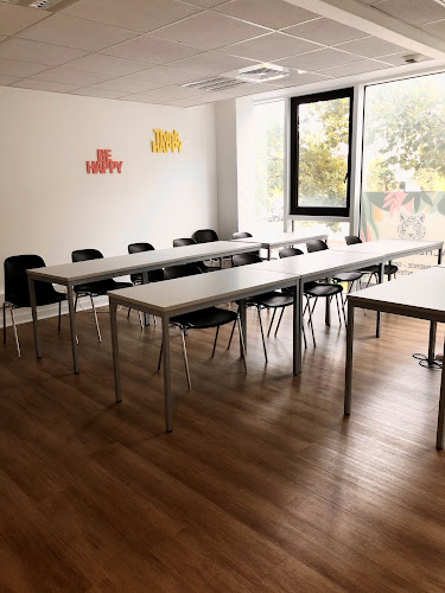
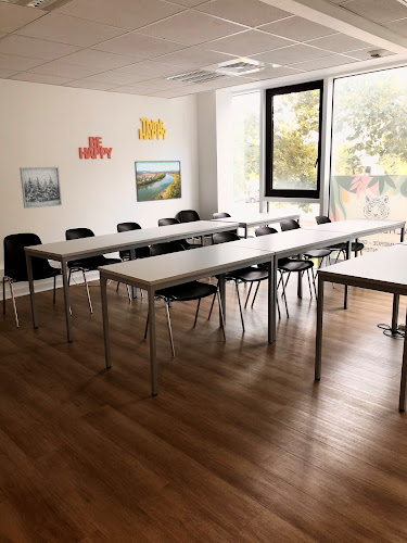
+ wall art (41, 187)
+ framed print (158, 180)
